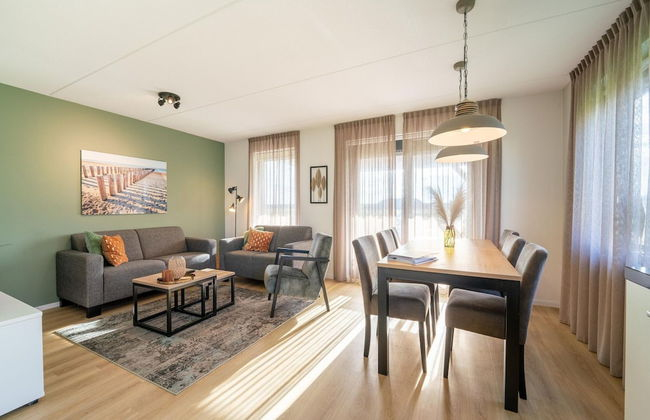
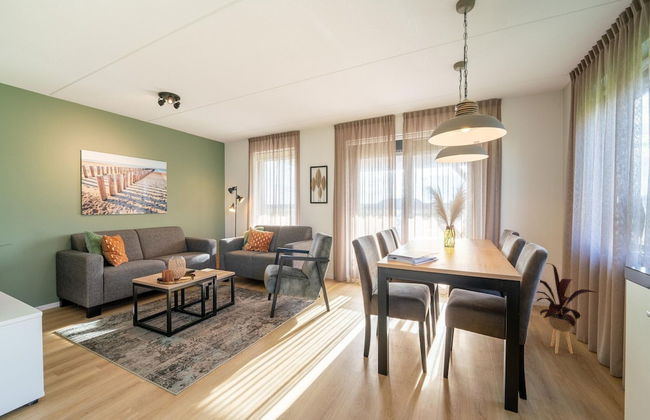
+ house plant (555, 305)
